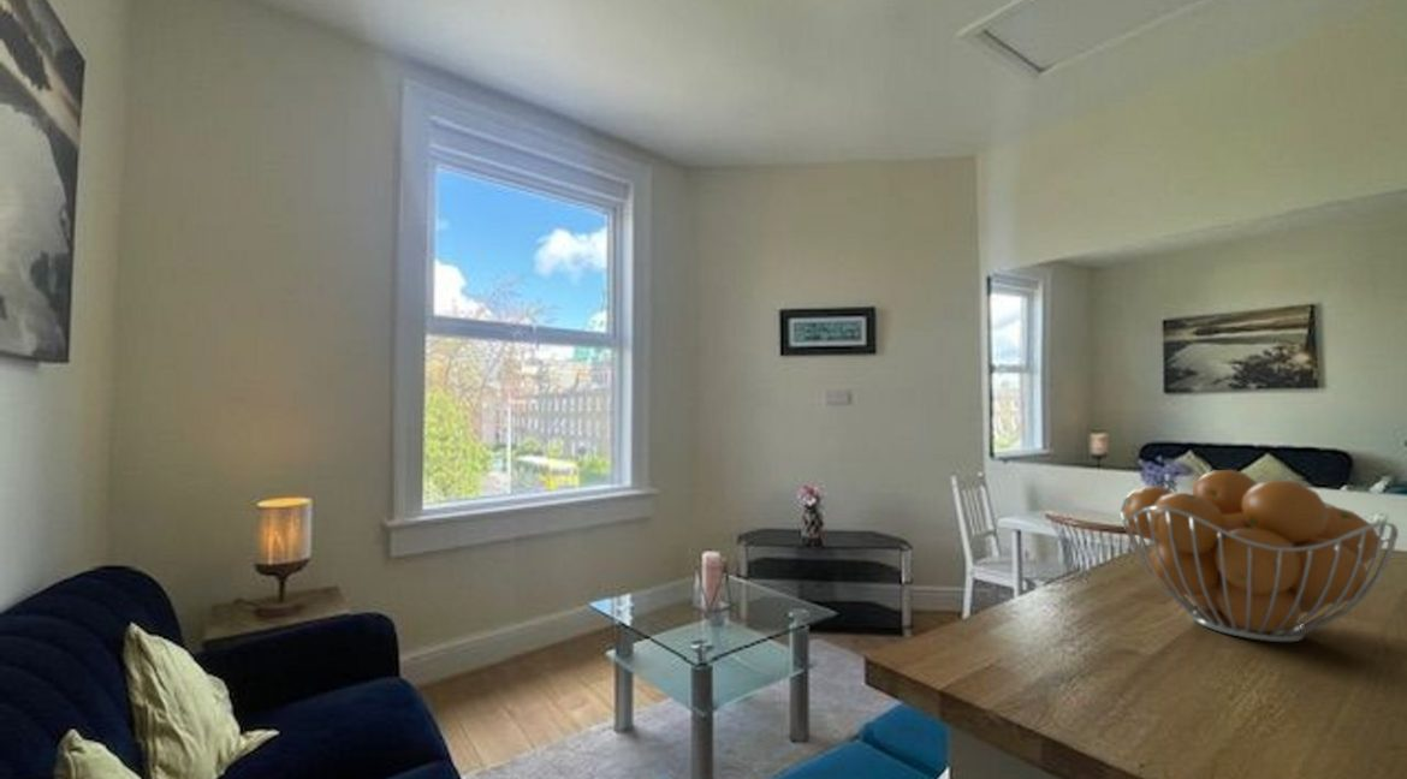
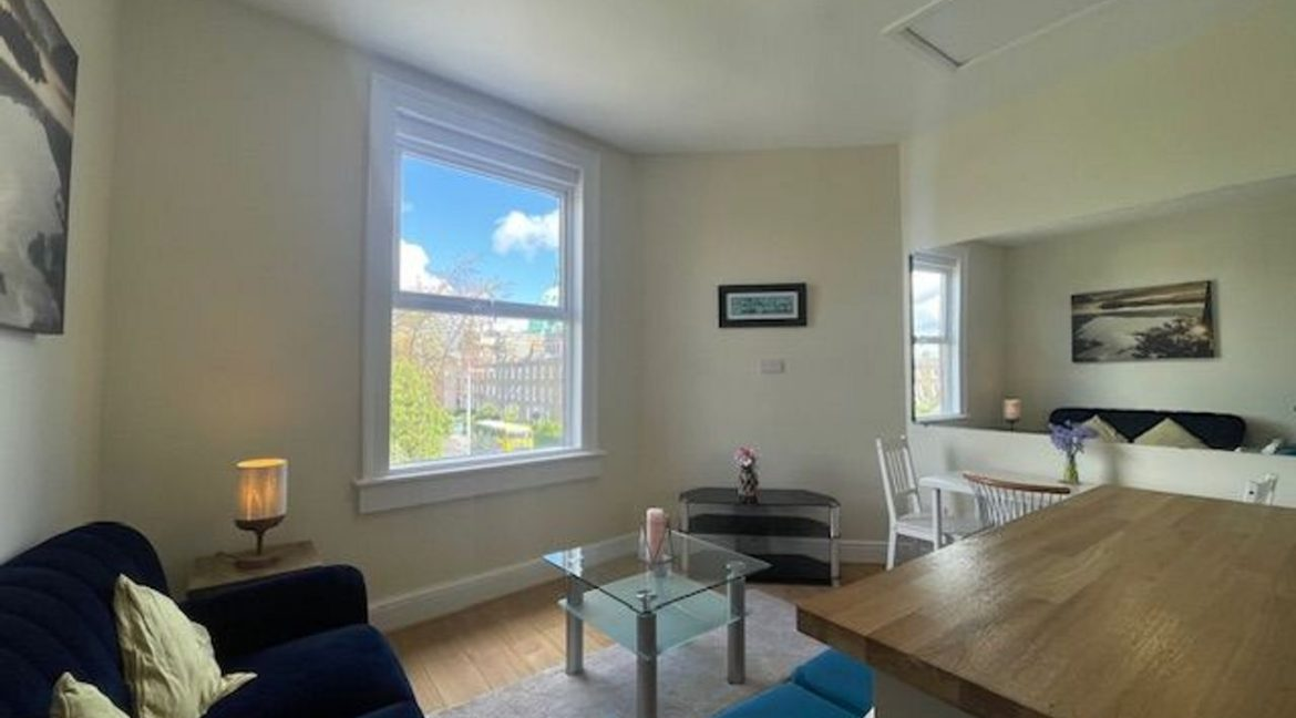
- fruit basket (1242, 548)
